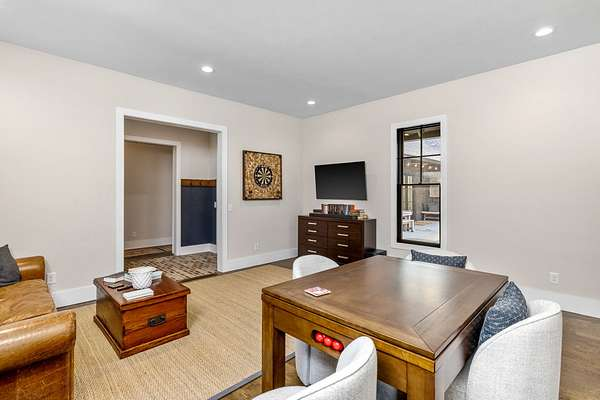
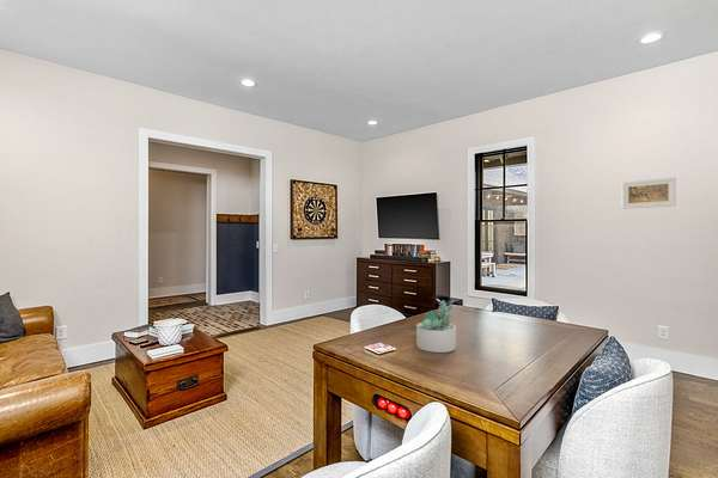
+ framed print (647, 194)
+ succulent plant (434, 321)
